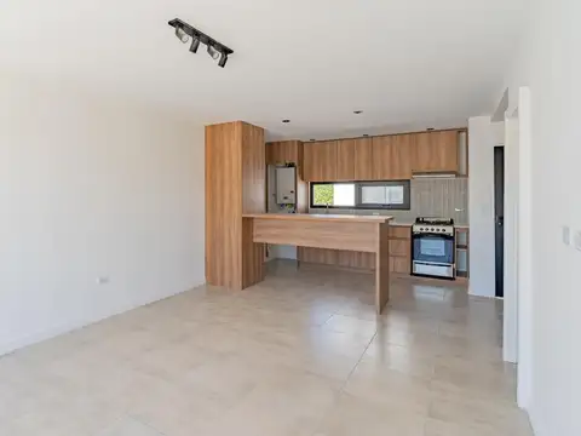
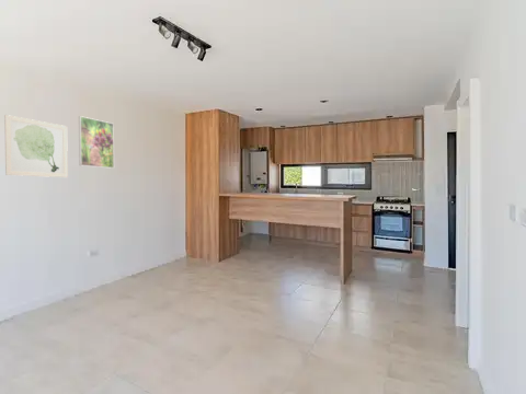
+ wall art (38, 148)
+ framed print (96, 143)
